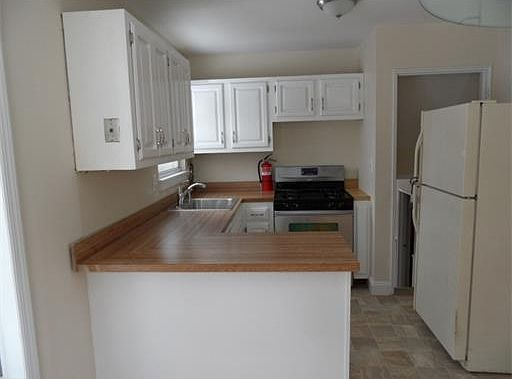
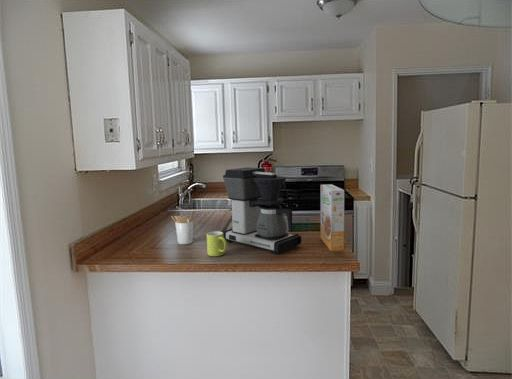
+ utensil holder (183, 227)
+ mug (218, 244)
+ coffee maker (260, 207)
+ cereal box (331, 216)
